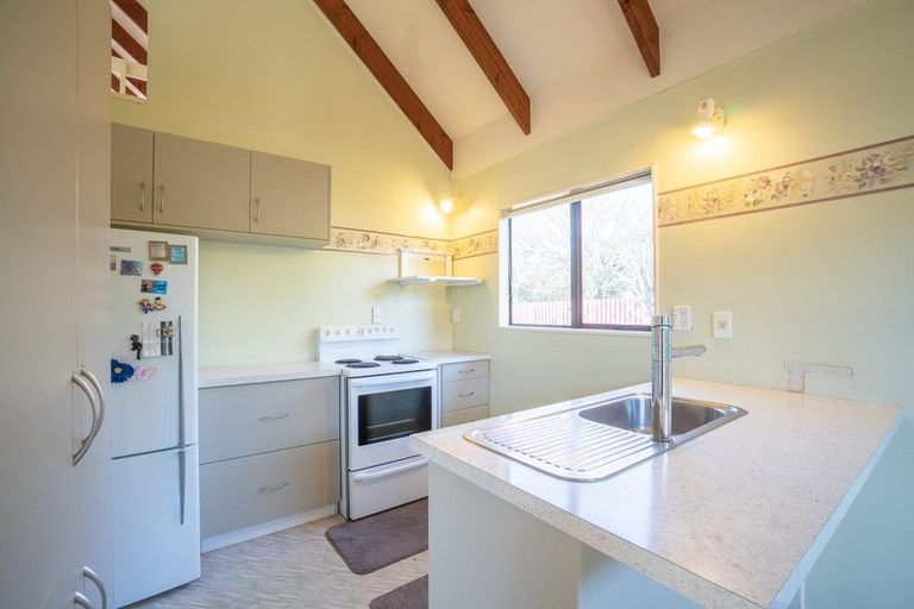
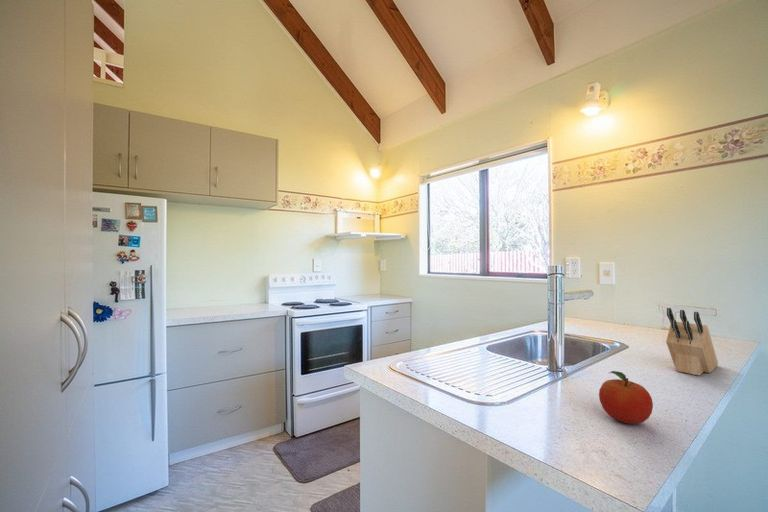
+ knife block (691, 337)
+ fruit (625, 396)
